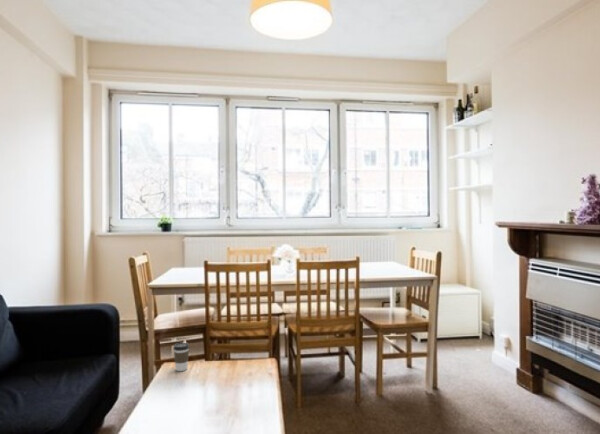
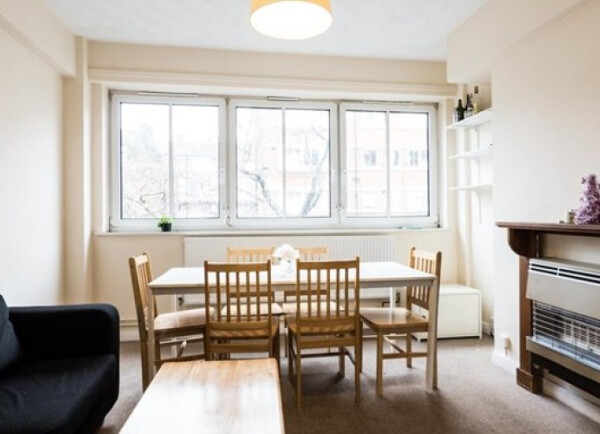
- coffee cup (181, 356)
